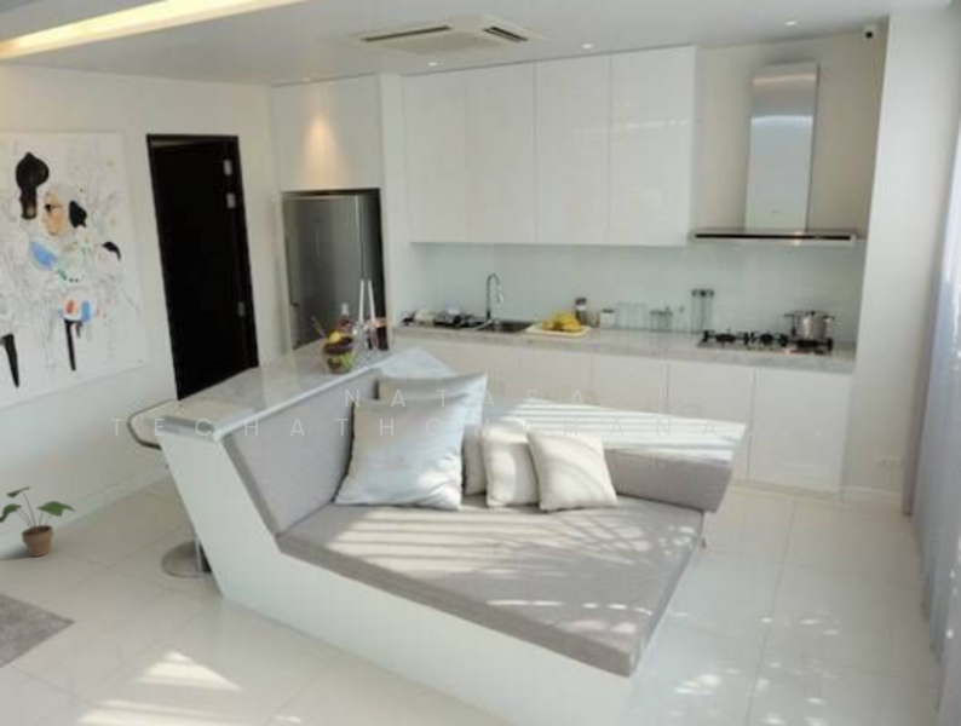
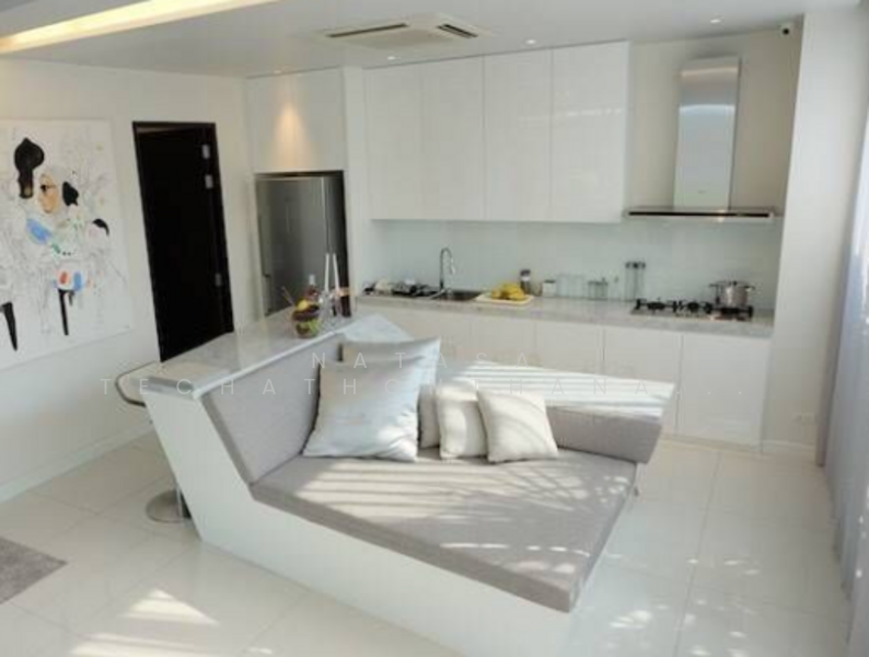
- potted plant (34, 522)
